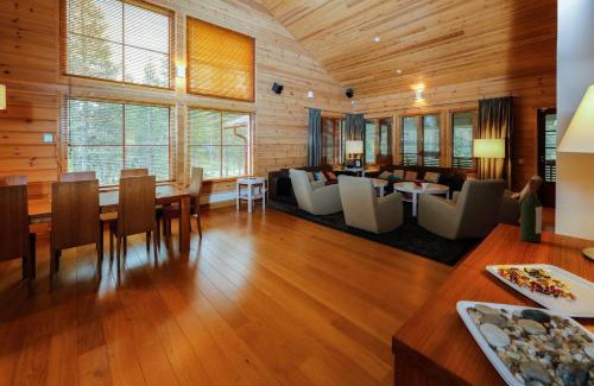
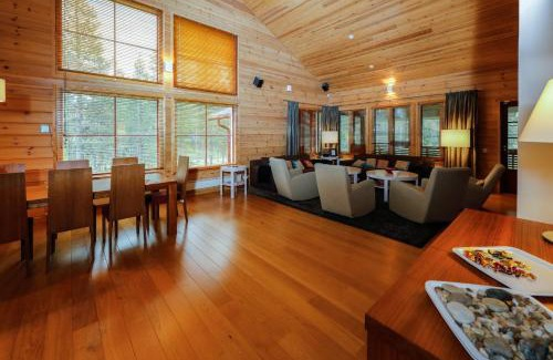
- wine bottle (531, 209)
